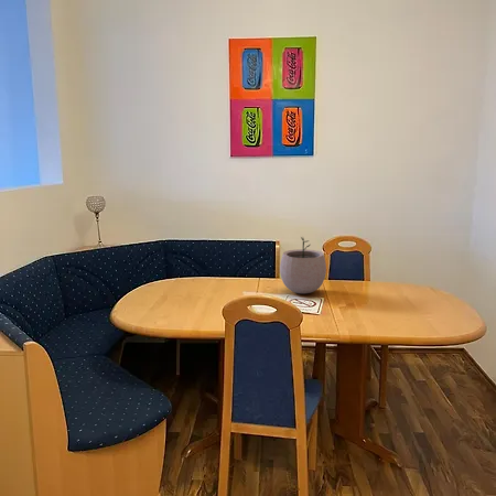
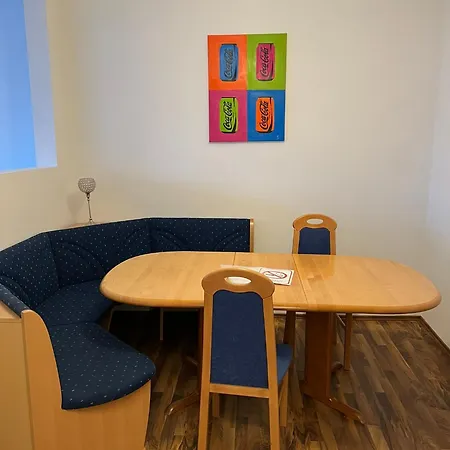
- plant pot (302, 263)
